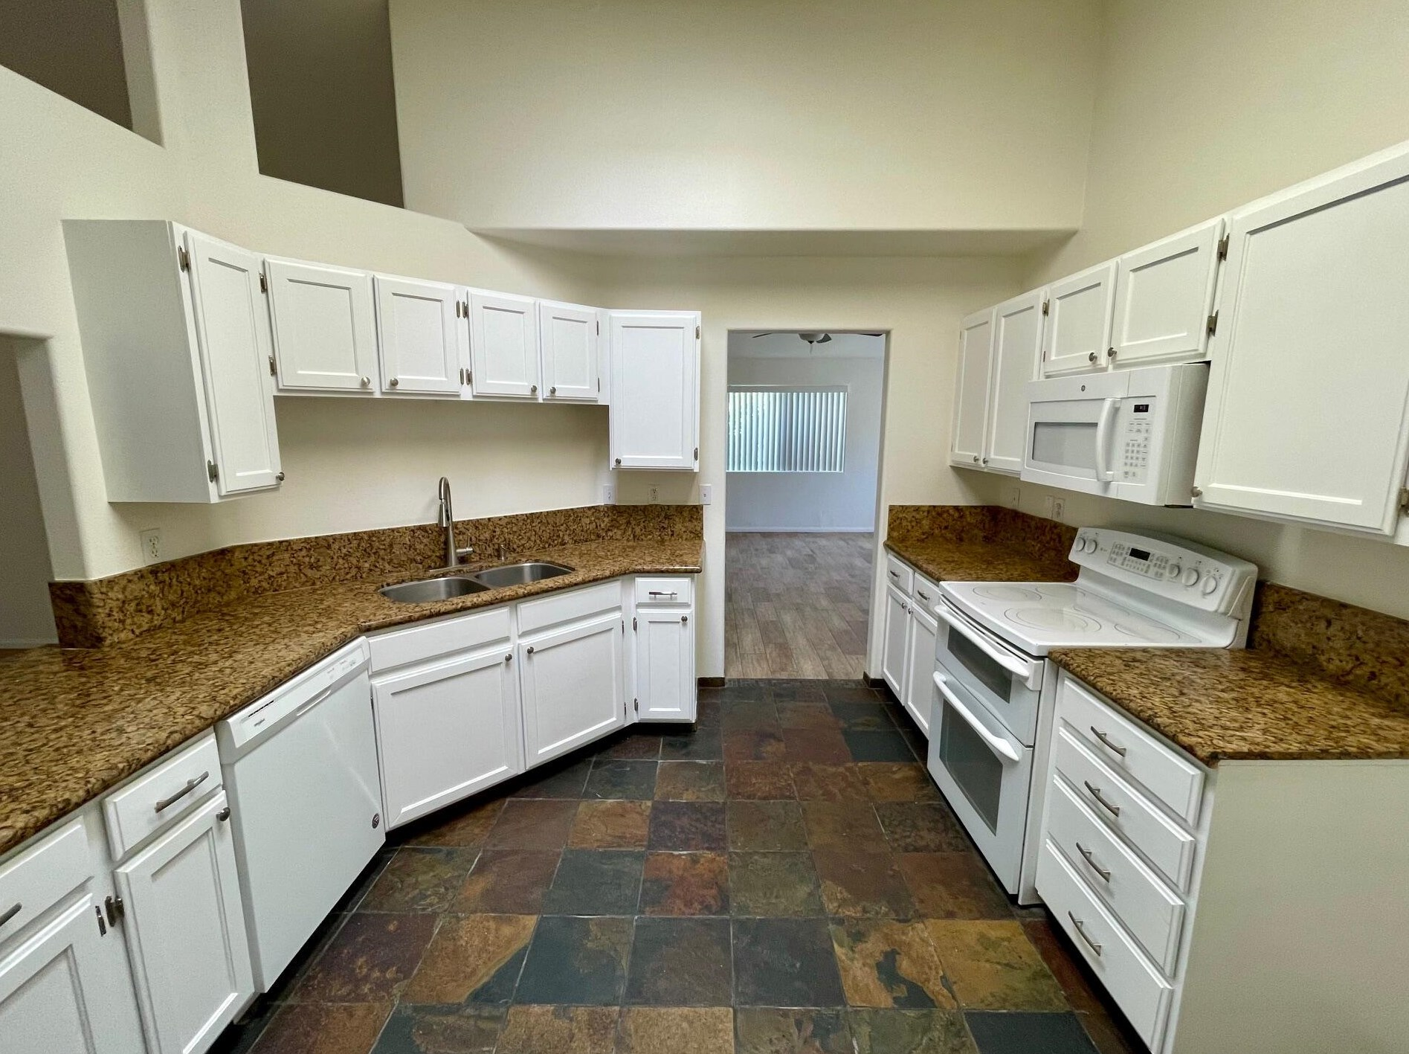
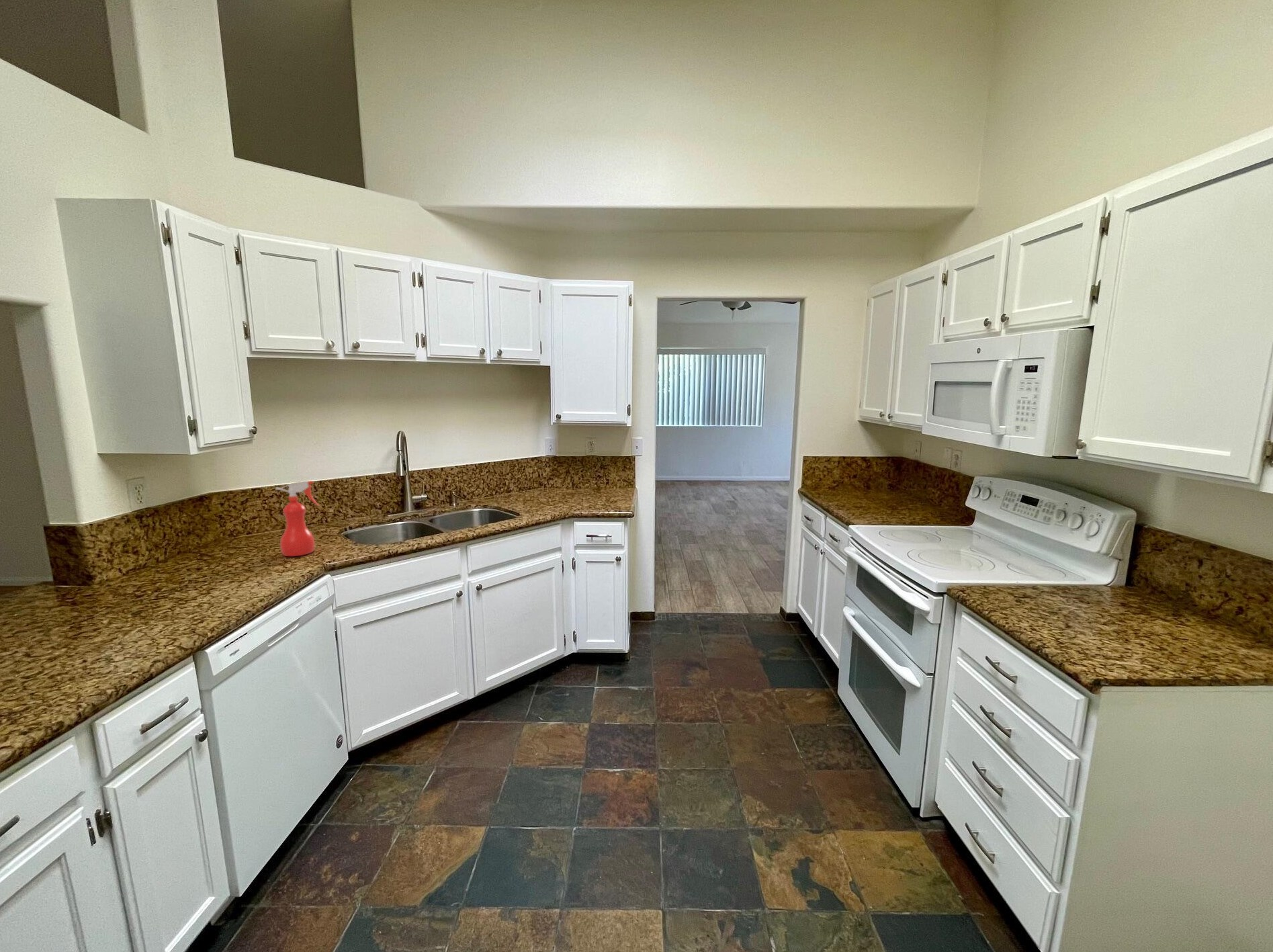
+ spray bottle (299, 517)
